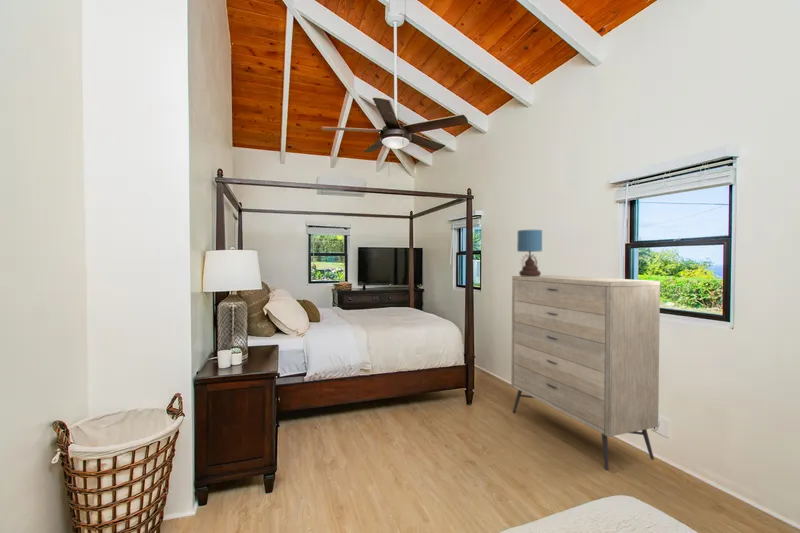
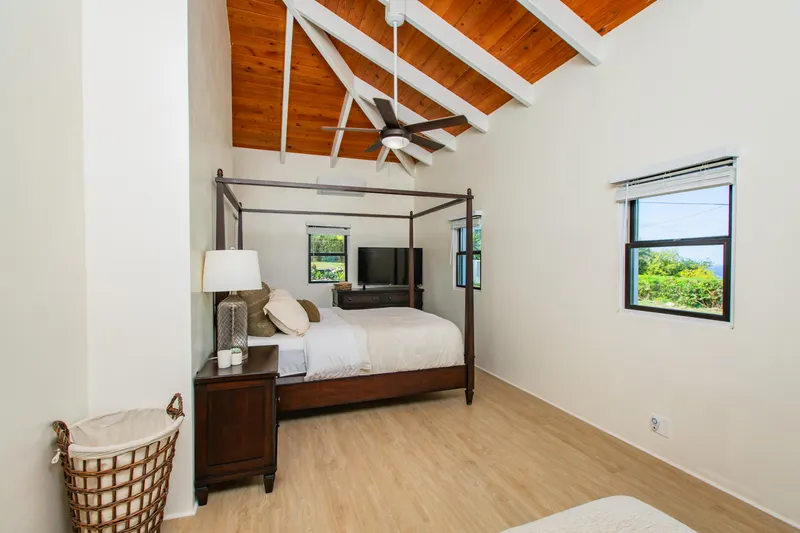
- table lamp (529, 253)
- dresser (574, 355)
